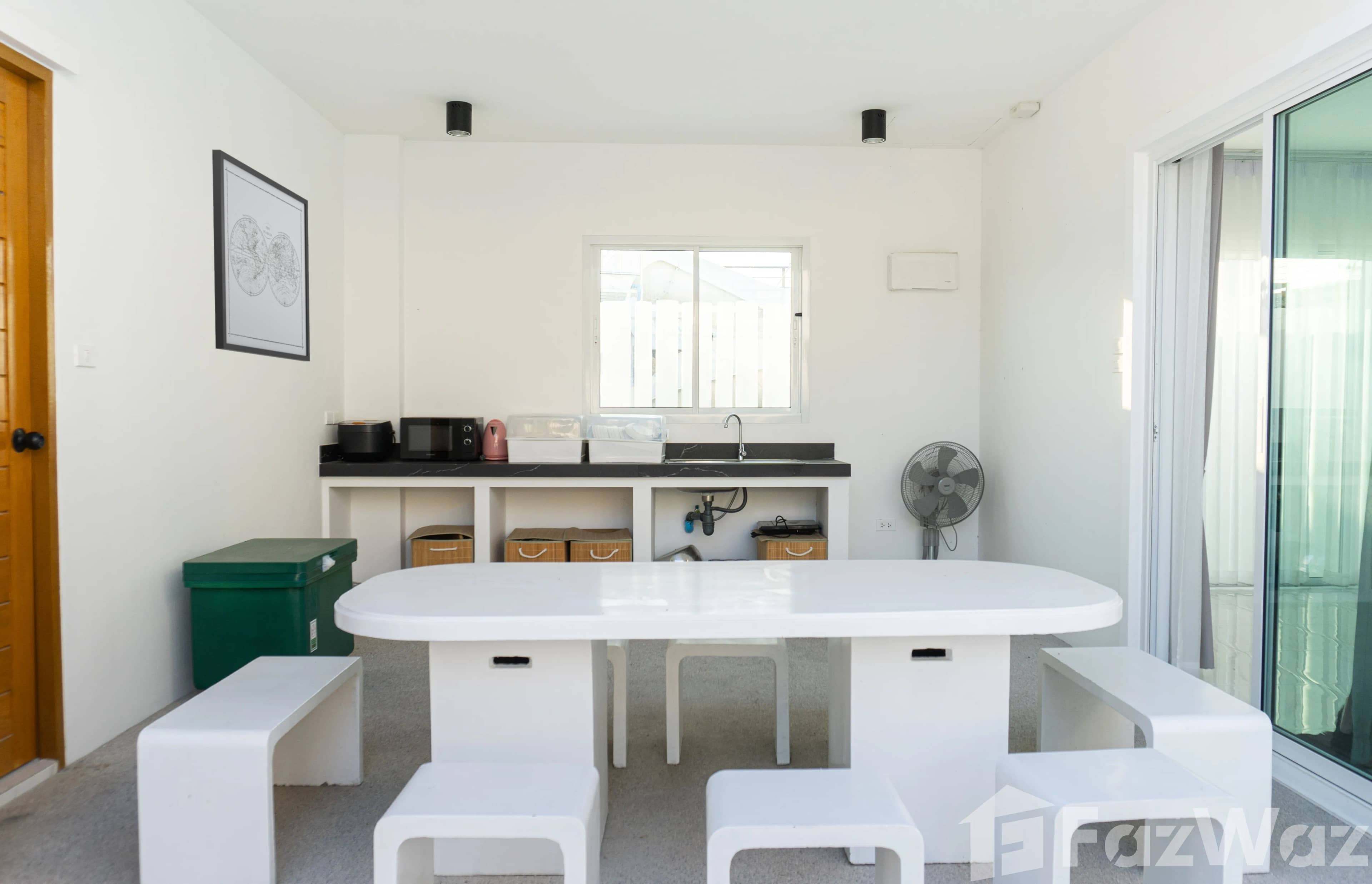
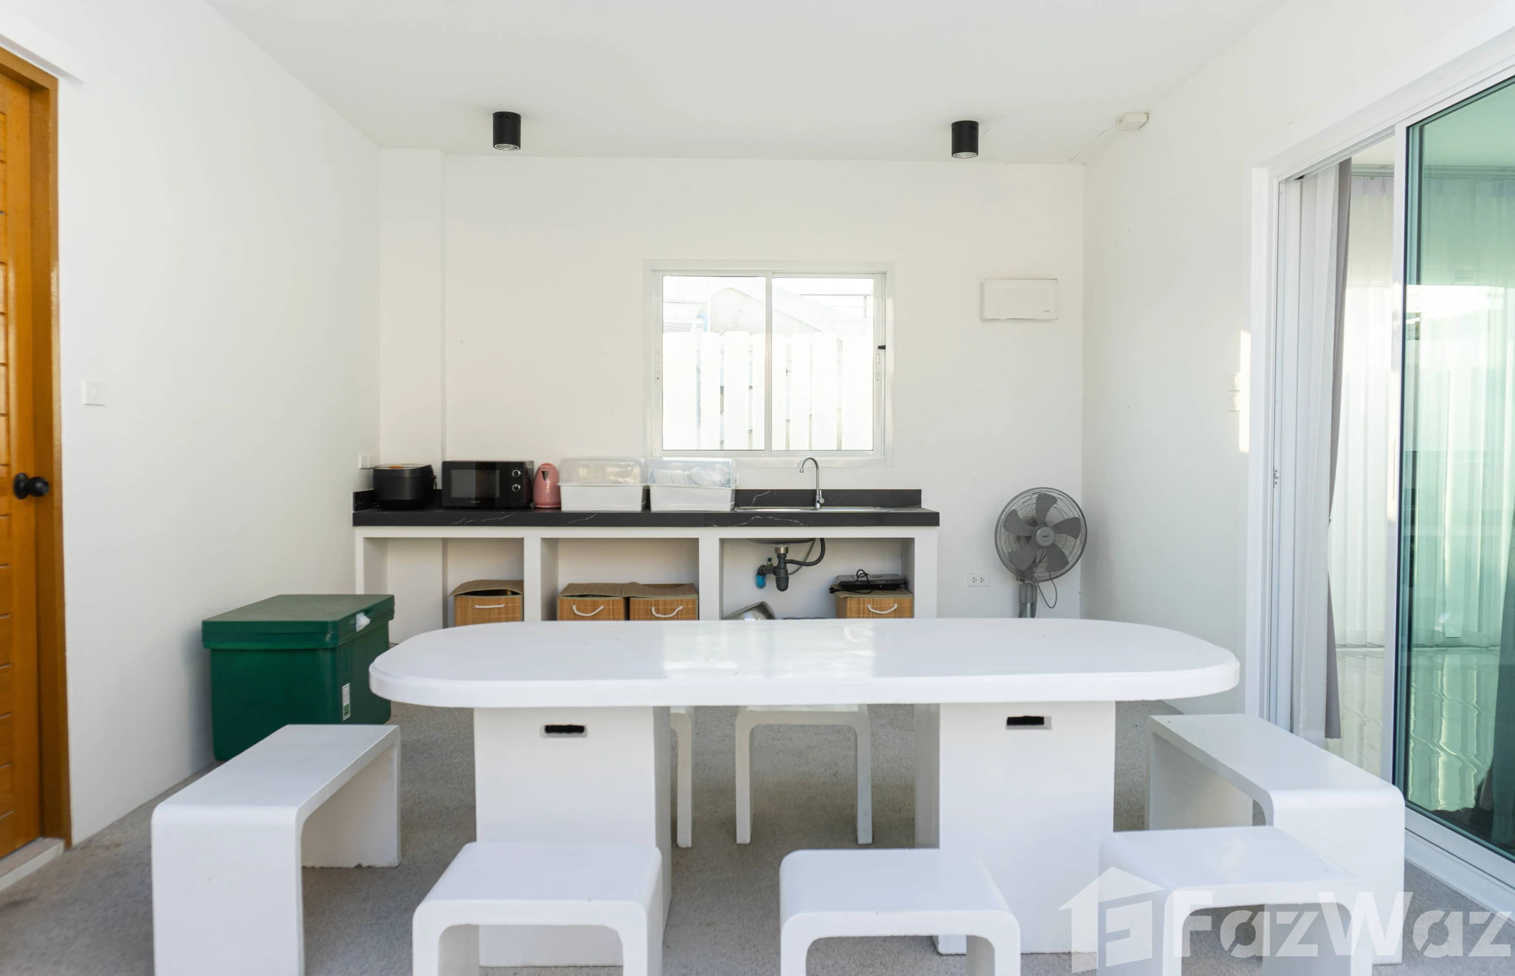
- wall art (266, 267)
